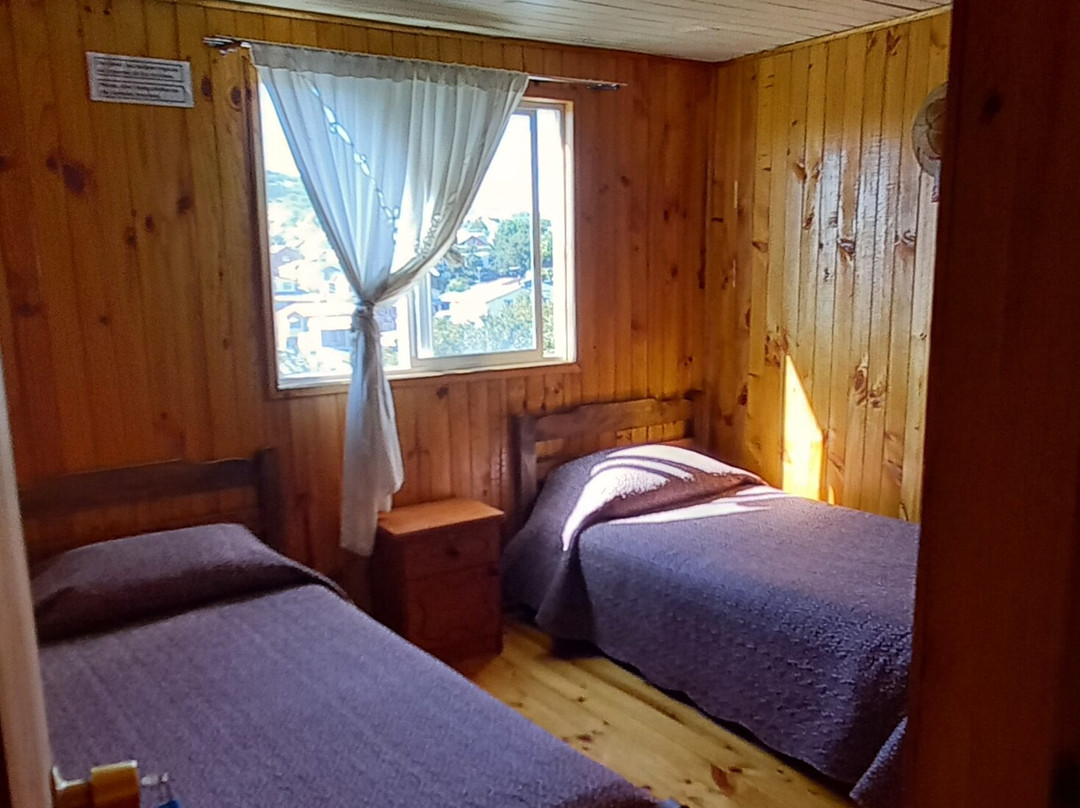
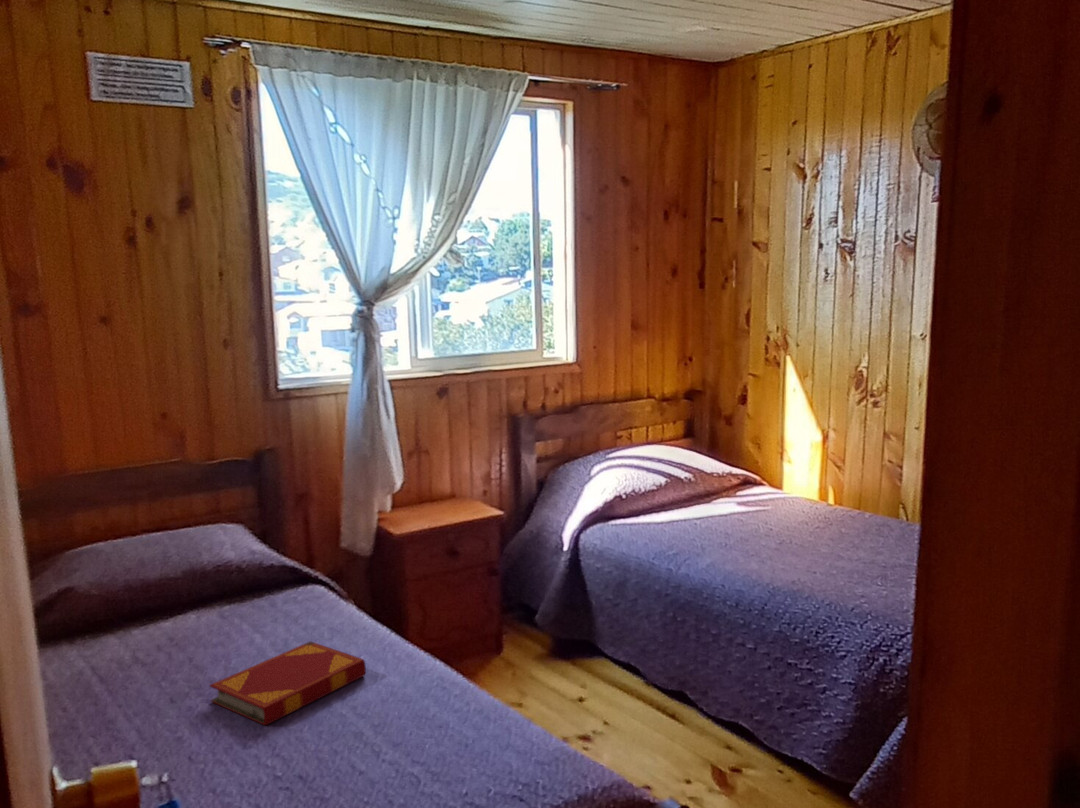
+ hardback book (290, 680)
